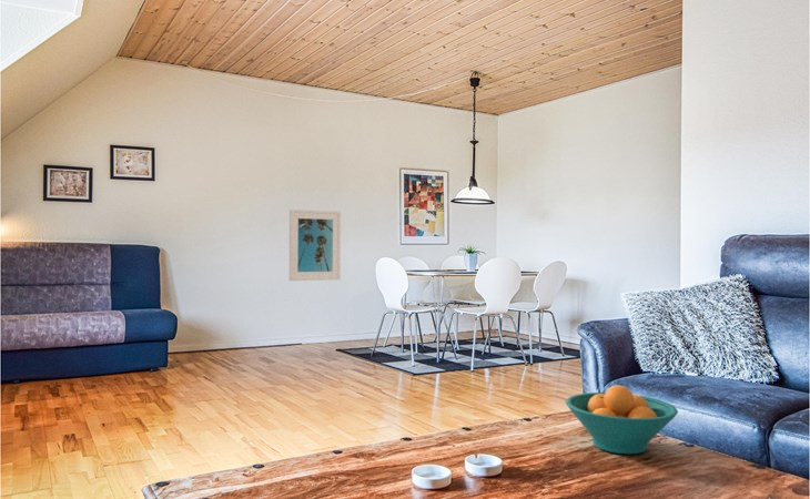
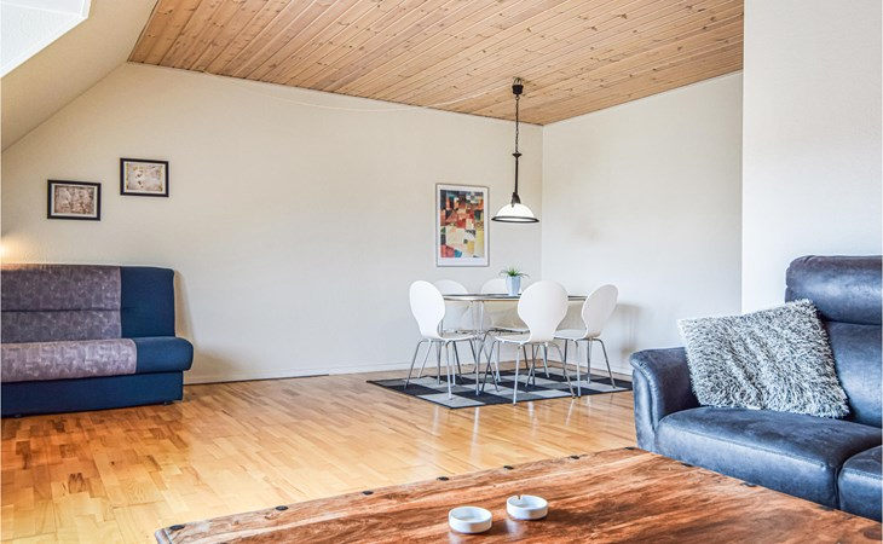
- fruit bowl (619, 416)
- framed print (315, 245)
